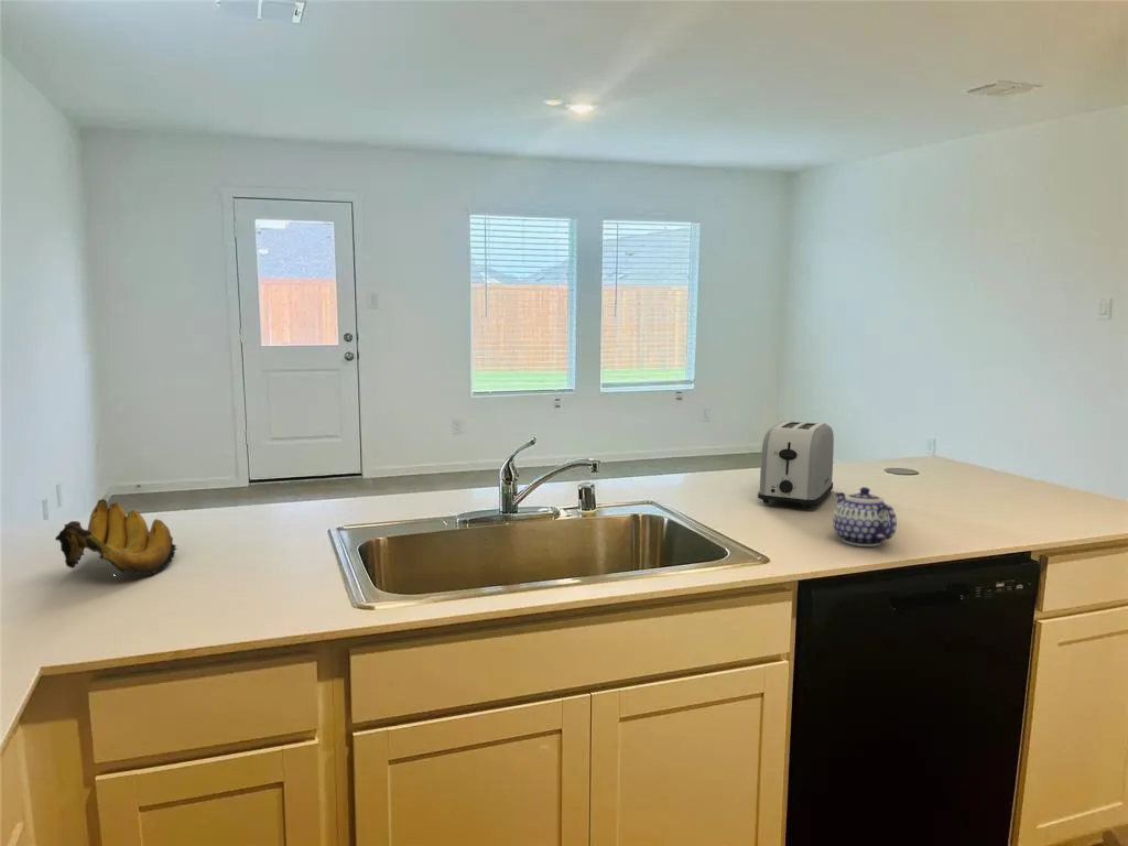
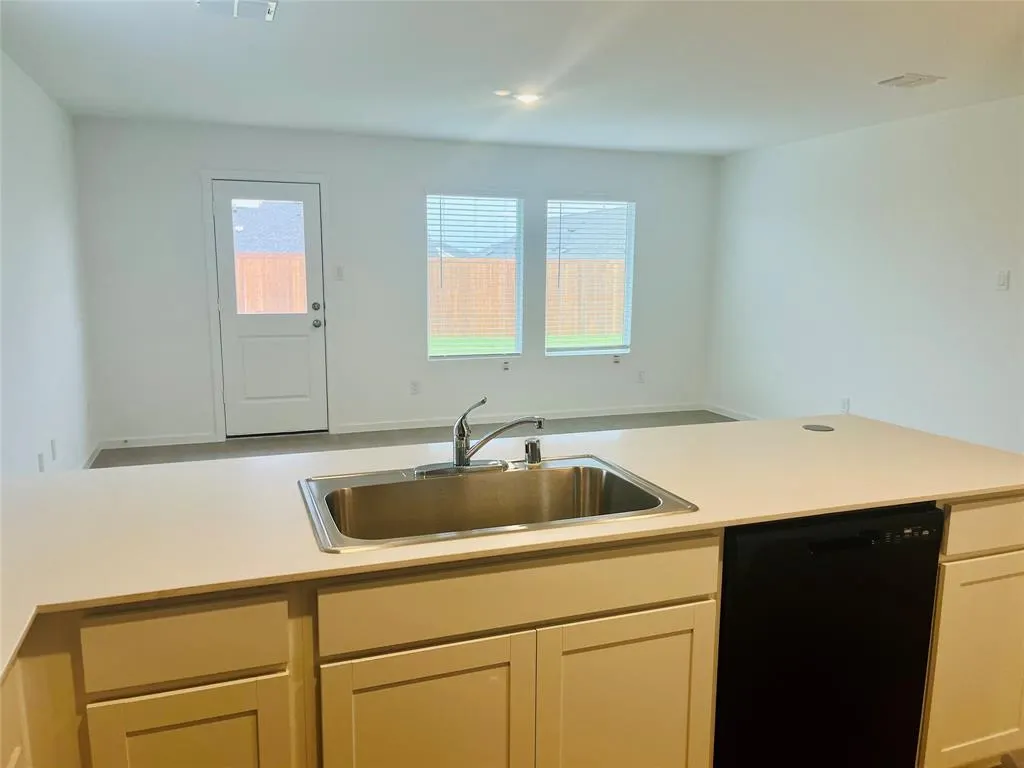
- banana bunch (122, 535)
- teapot (864, 514)
- toaster (798, 460)
